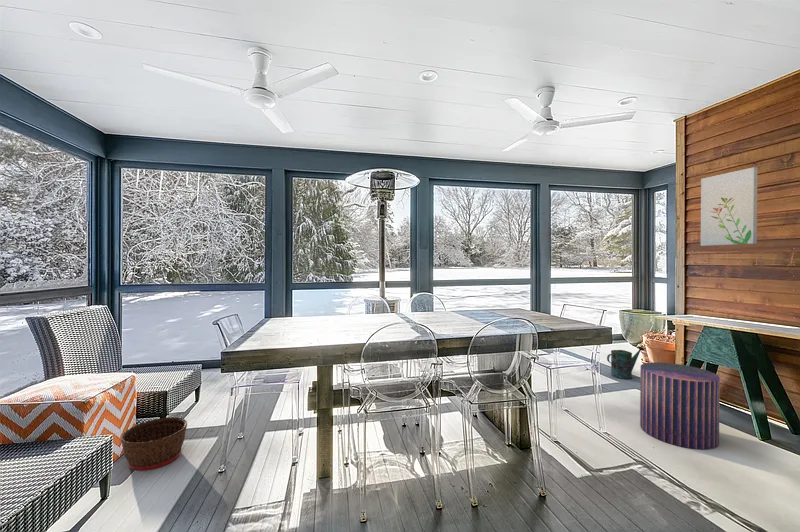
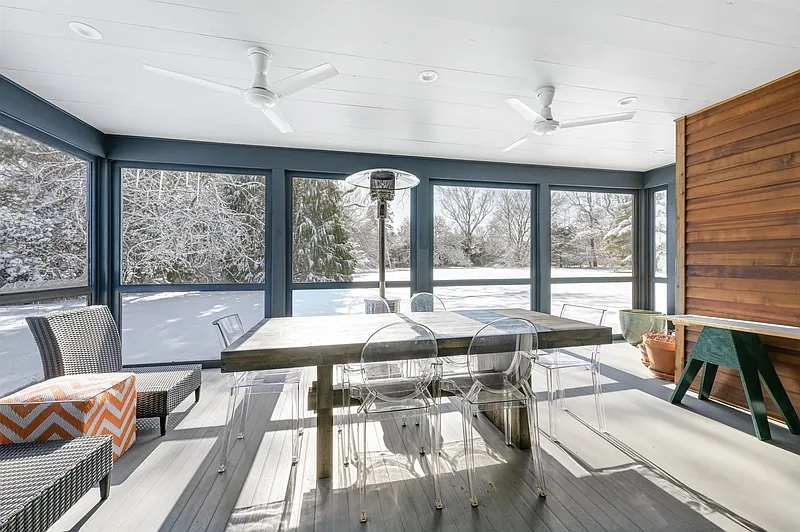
- watering can (625, 361)
- basket (155, 443)
- stool (677, 402)
- wall art (727, 209)
